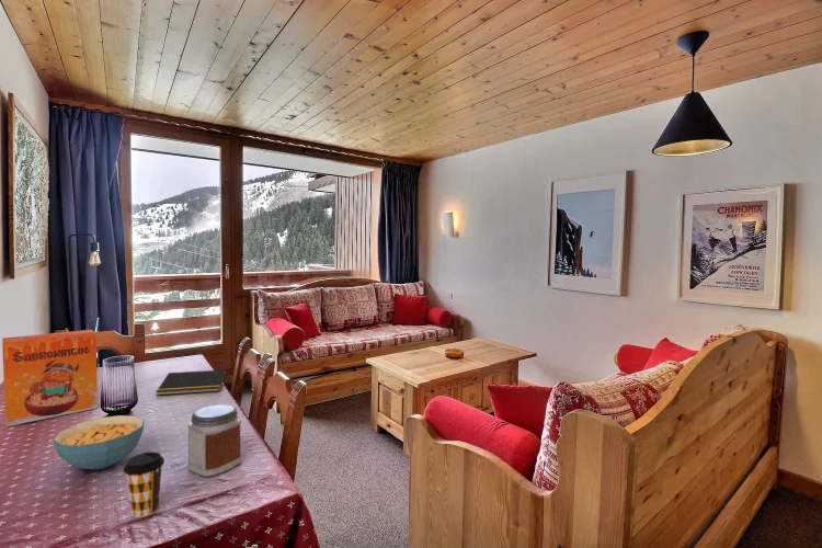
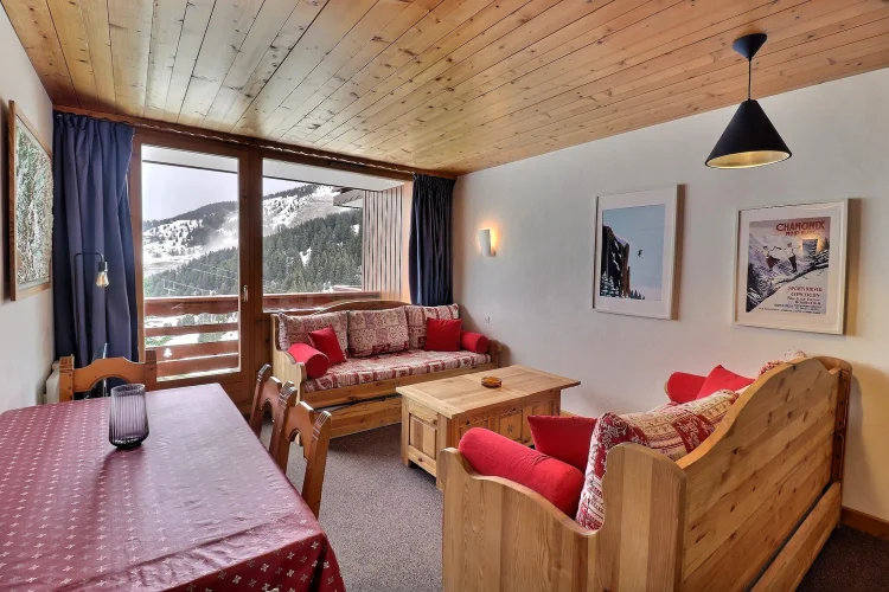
- coffee cup (145, 484)
- notepad (193, 381)
- cereal box (52, 374)
- cereal bowl (102, 446)
- jar (215, 437)
